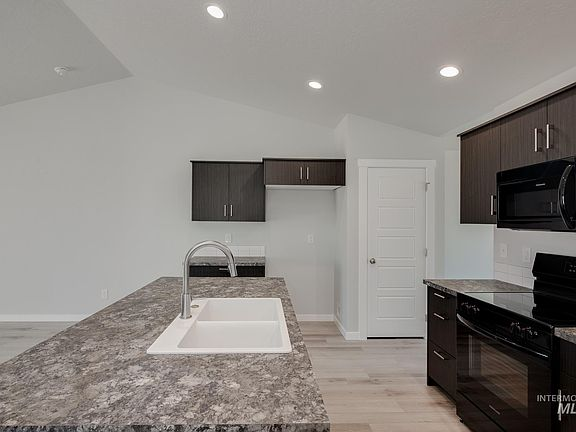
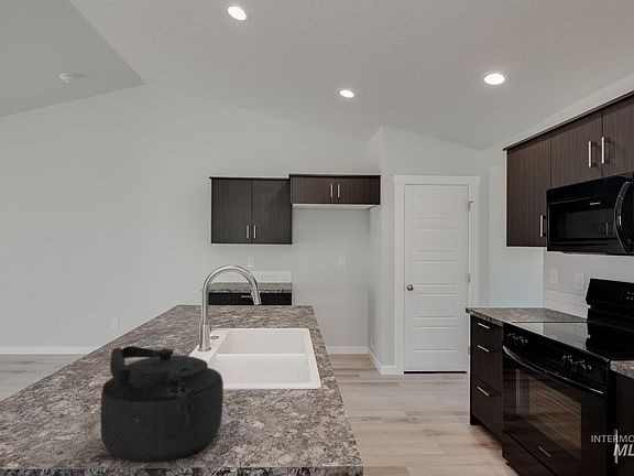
+ kettle (163, 394)
